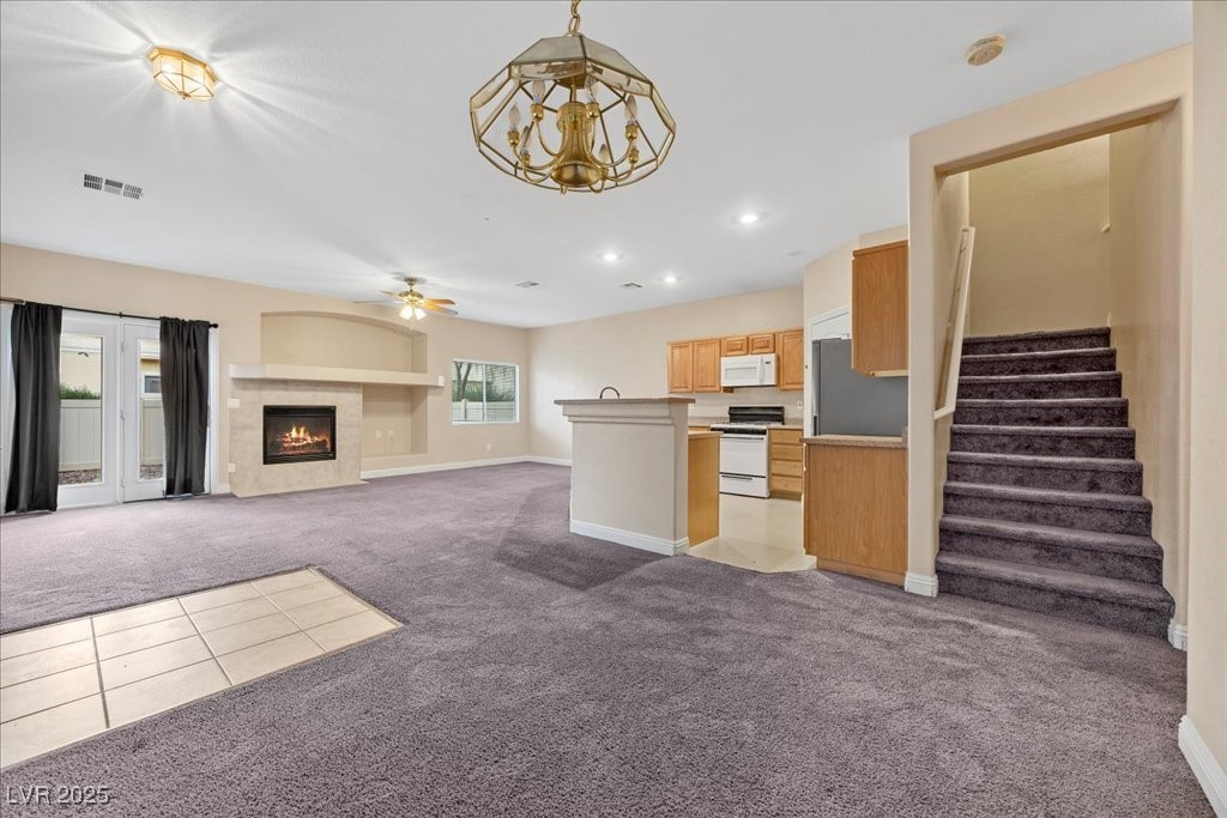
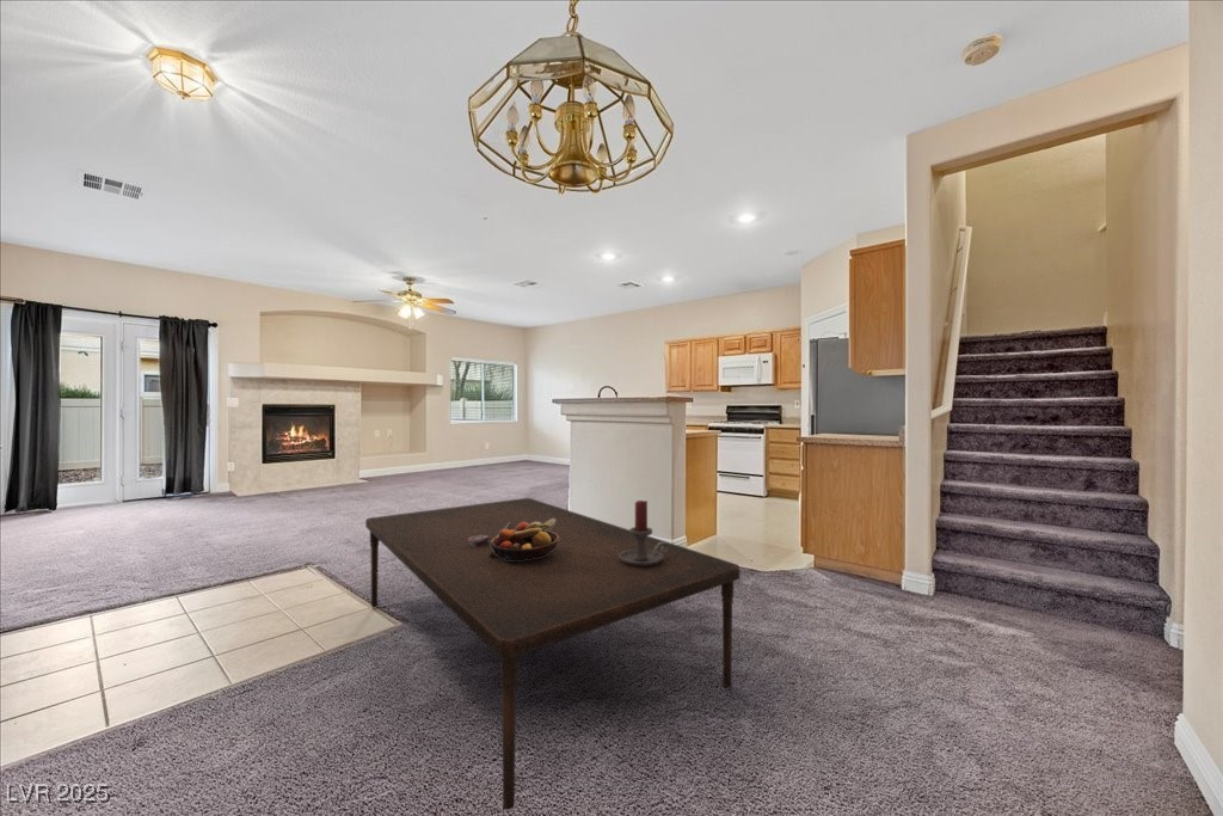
+ candle holder (645, 527)
+ fruit bowl (526, 538)
+ dining table (521, 585)
